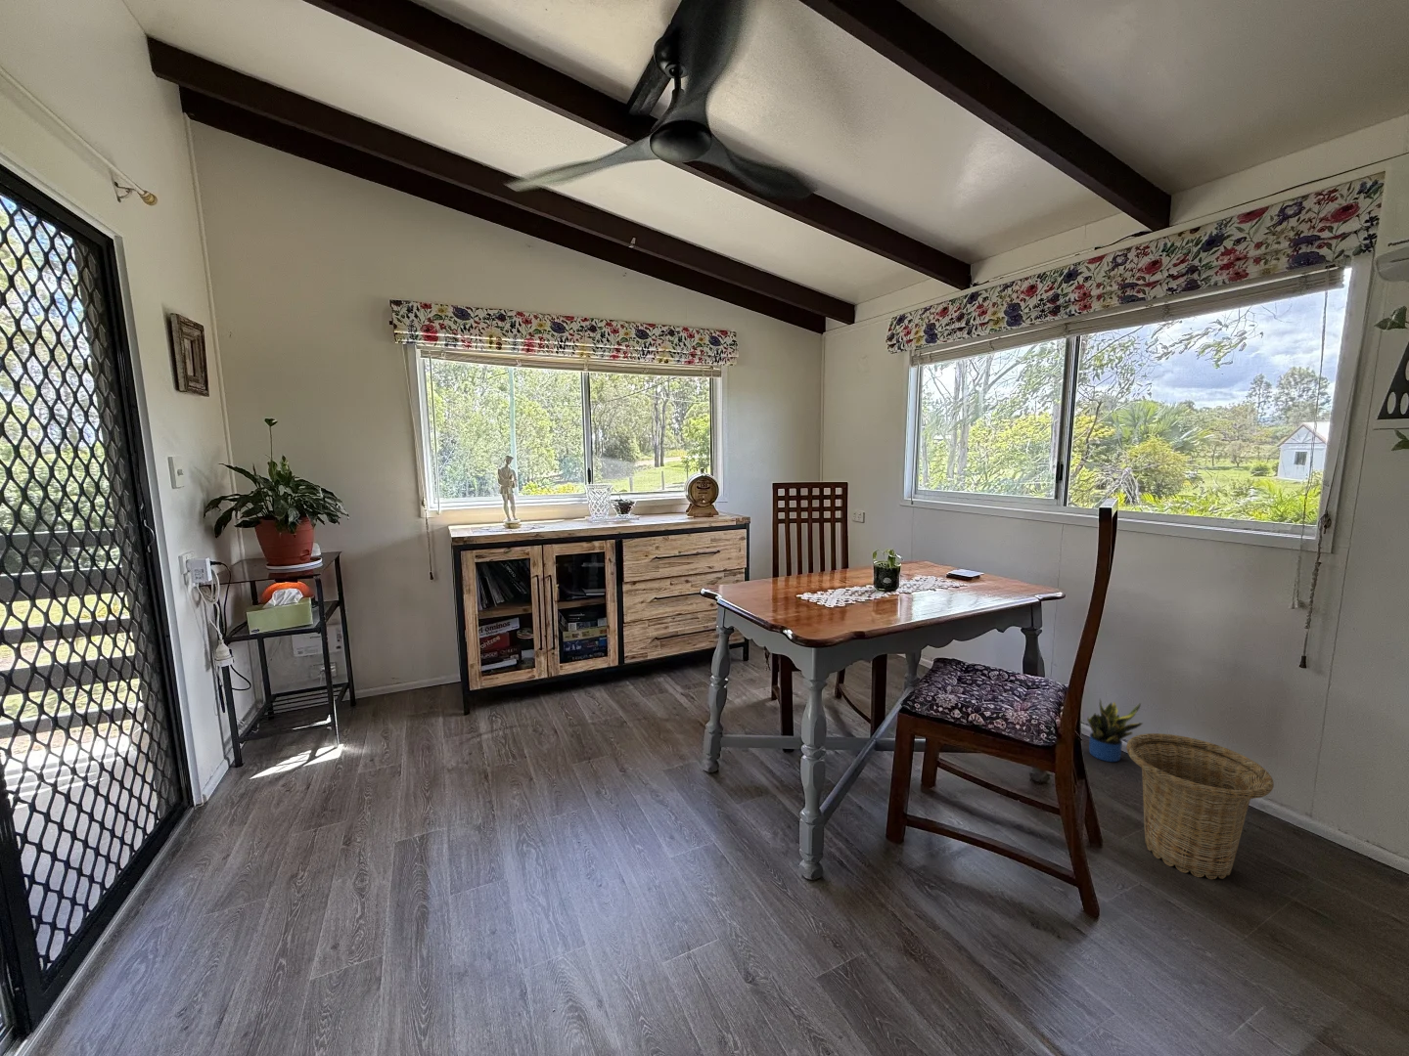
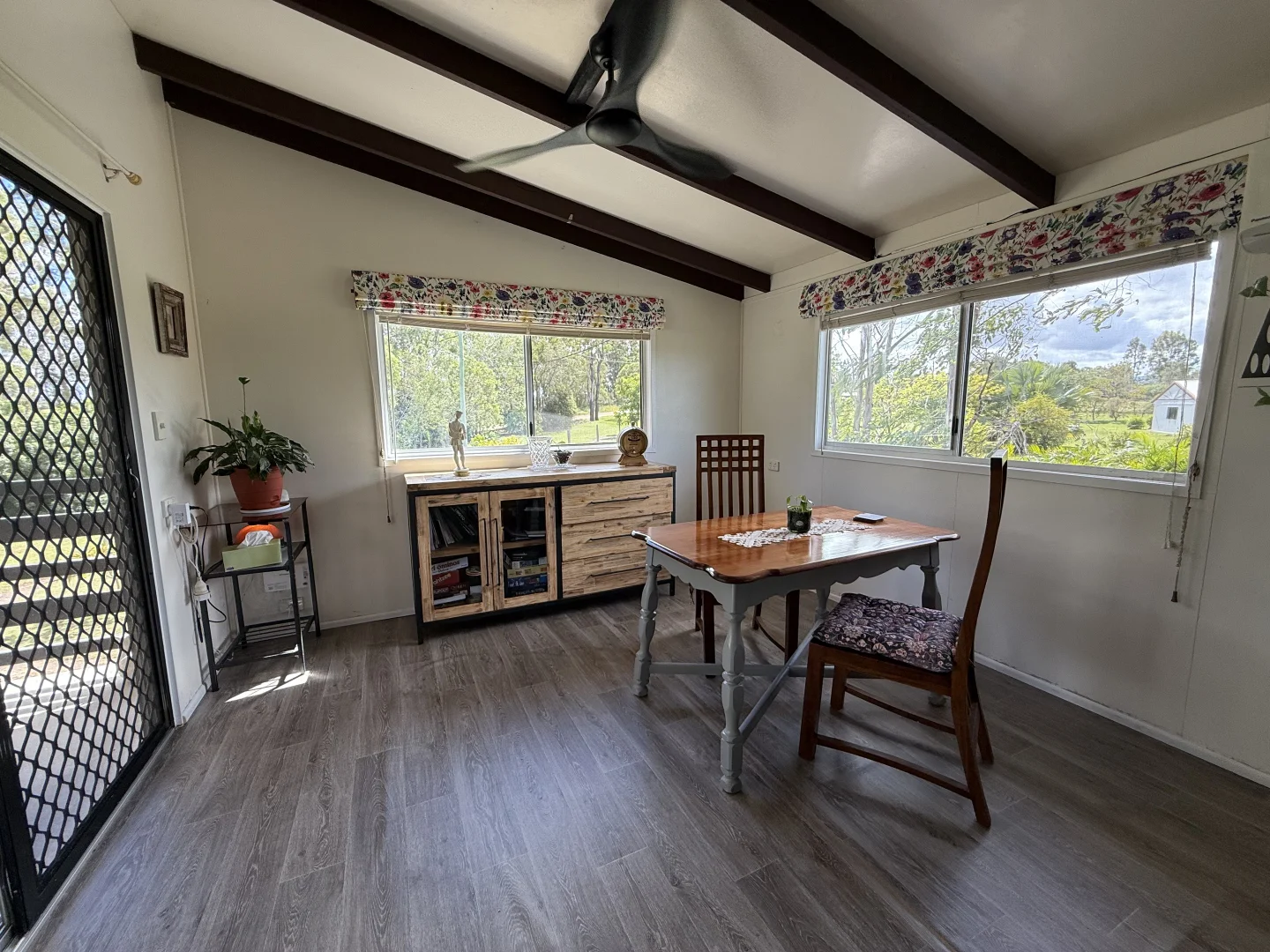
- potted plant (1117, 725)
- basket (1190, 808)
